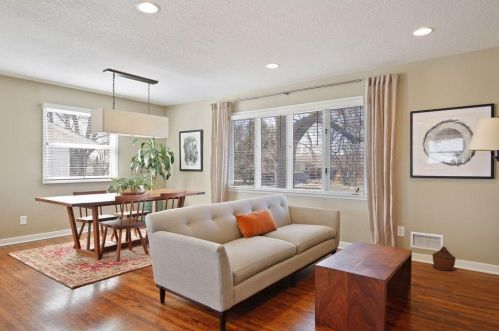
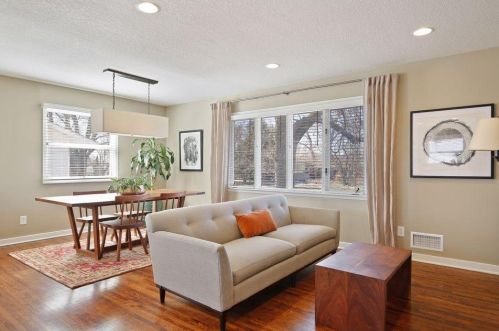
- woven basket (443, 257)
